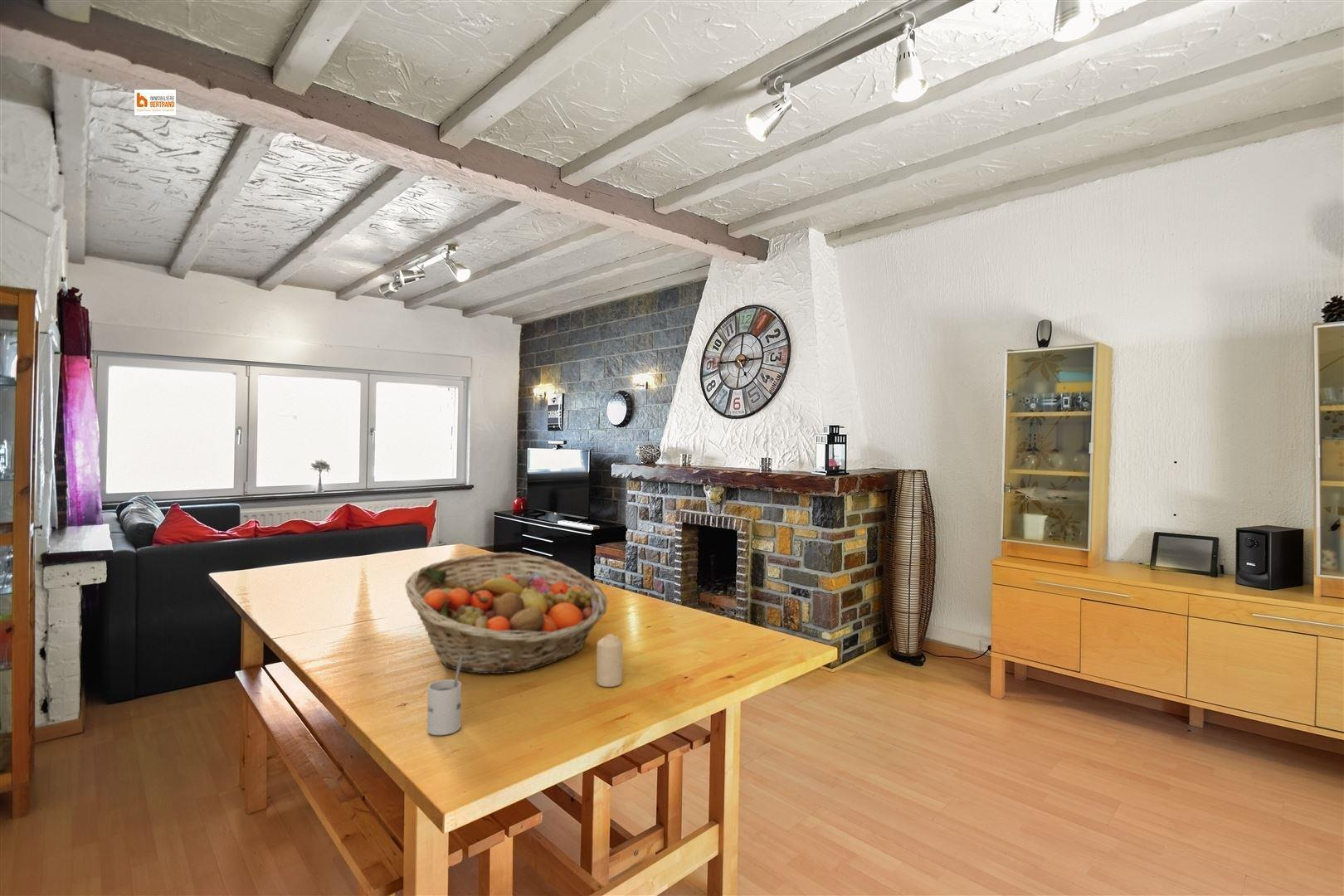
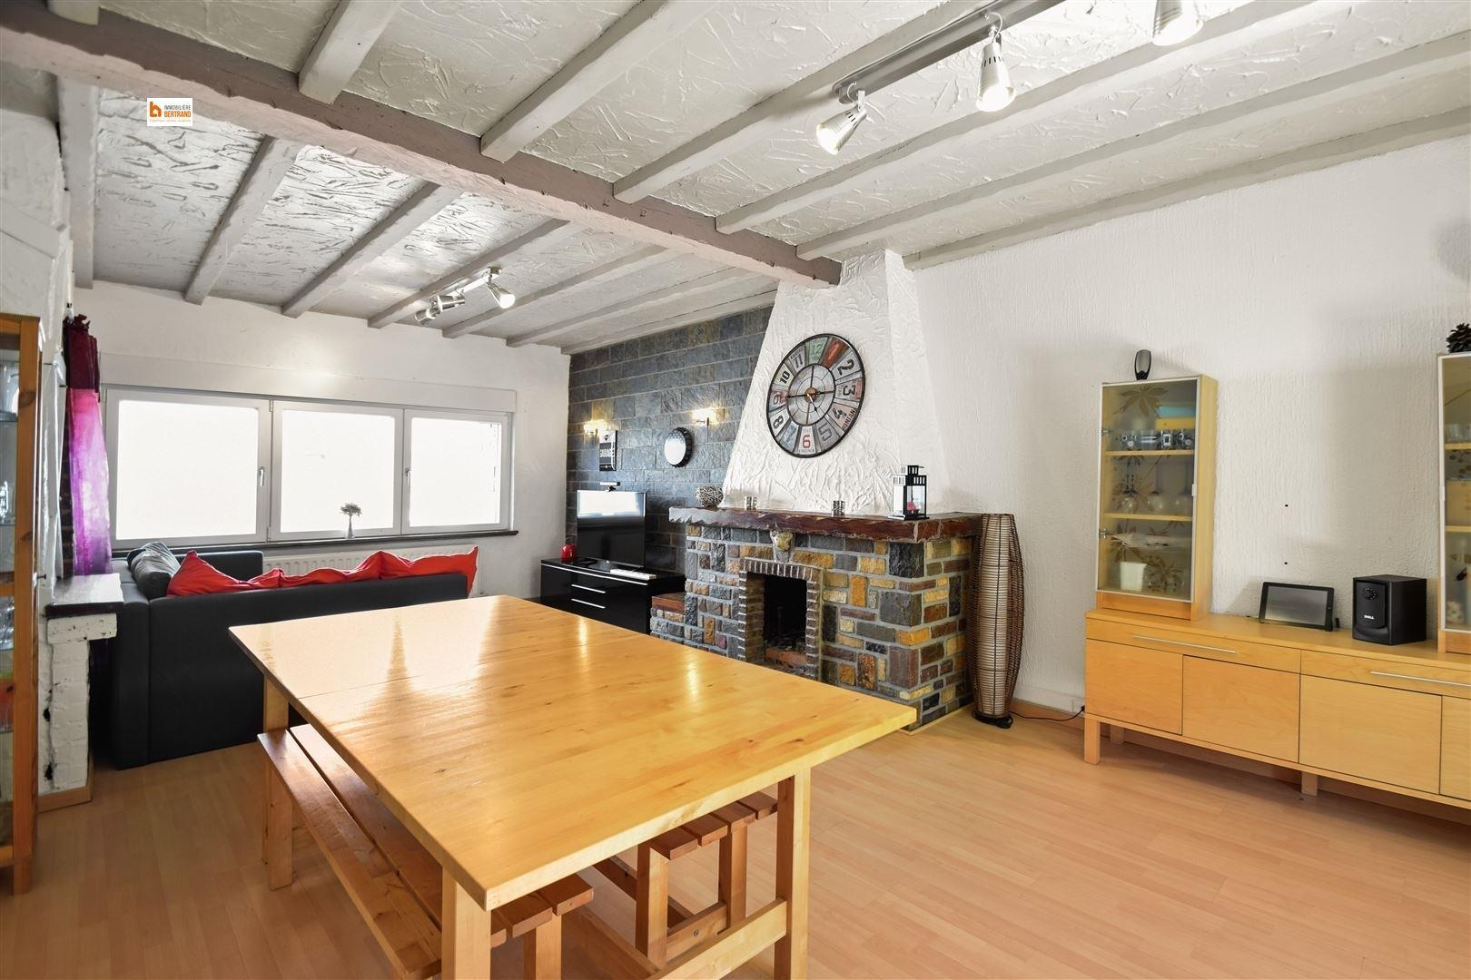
- candle (609, 659)
- mug (445, 692)
- fruit basket (511, 606)
